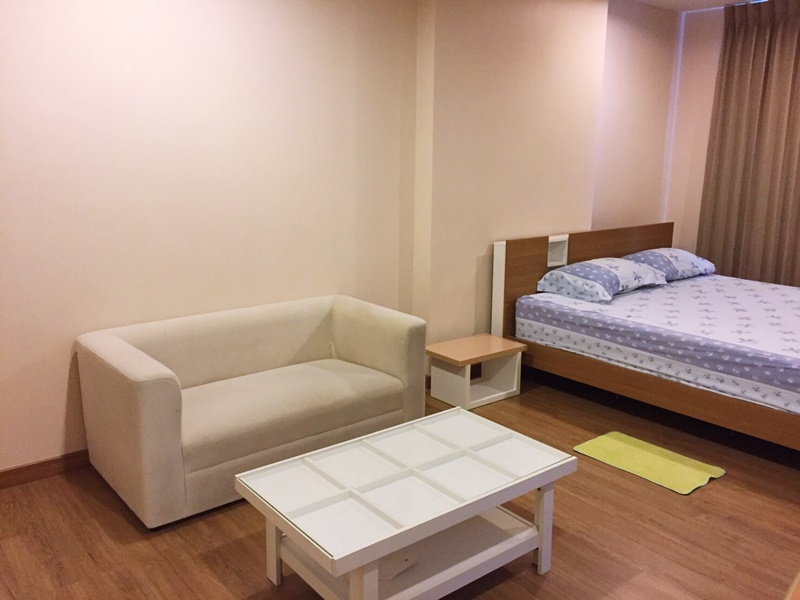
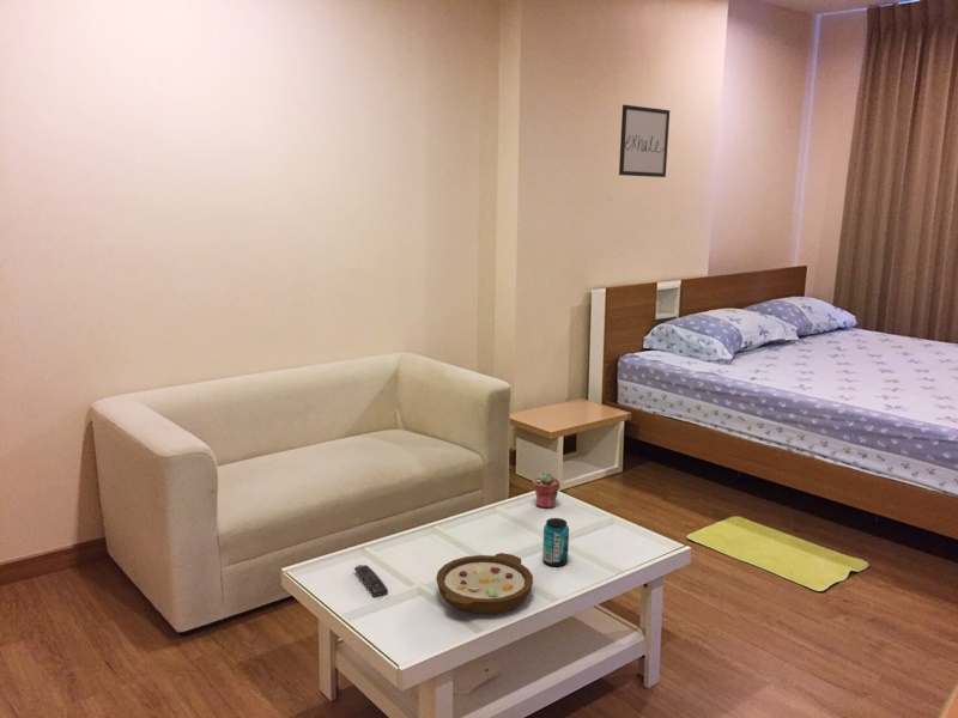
+ bowl (484, 585)
+ wall art (644, 141)
+ potted succulent (546, 487)
+ remote control (369, 578)
+ beverage can (556, 542)
